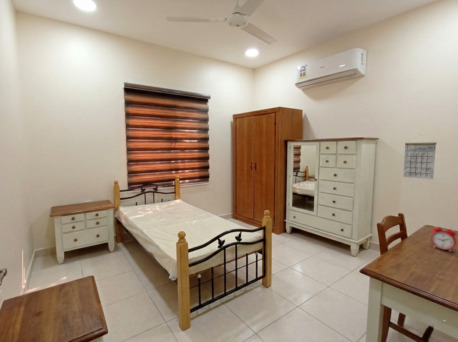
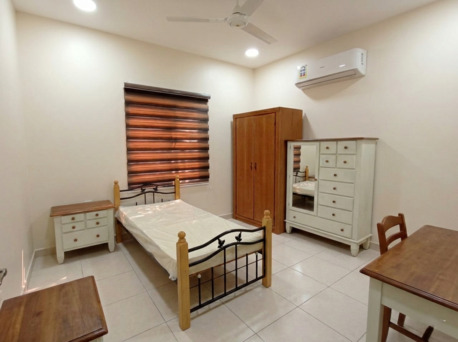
- alarm clock (443, 236)
- calendar (419, 156)
